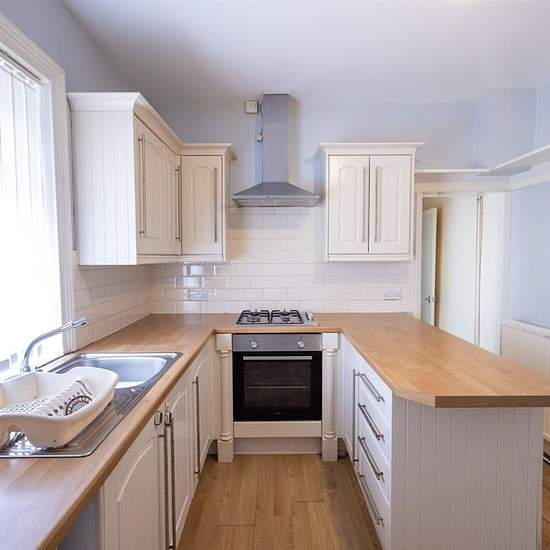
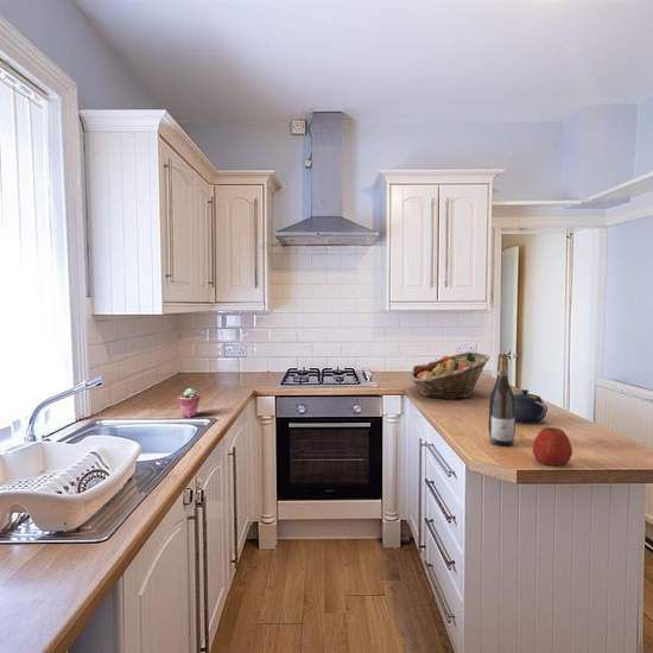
+ potted succulent (189, 401)
+ fruit basket (448, 373)
+ apple (551, 444)
+ wine bottle (502, 398)
+ teapot (522, 404)
